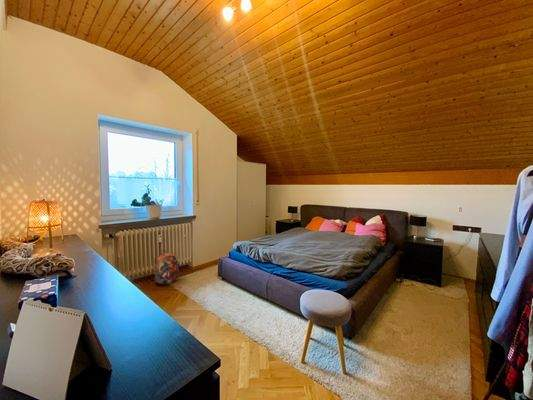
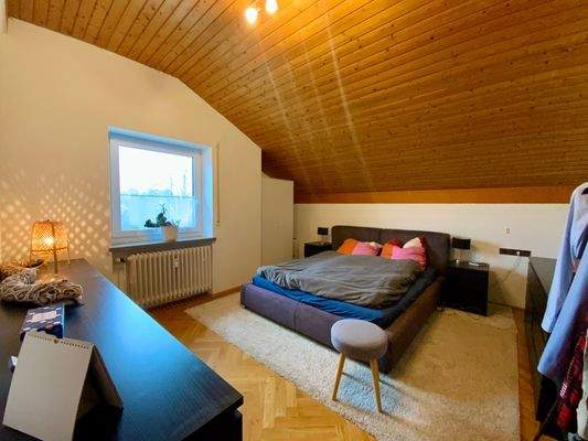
- backpack (166, 266)
